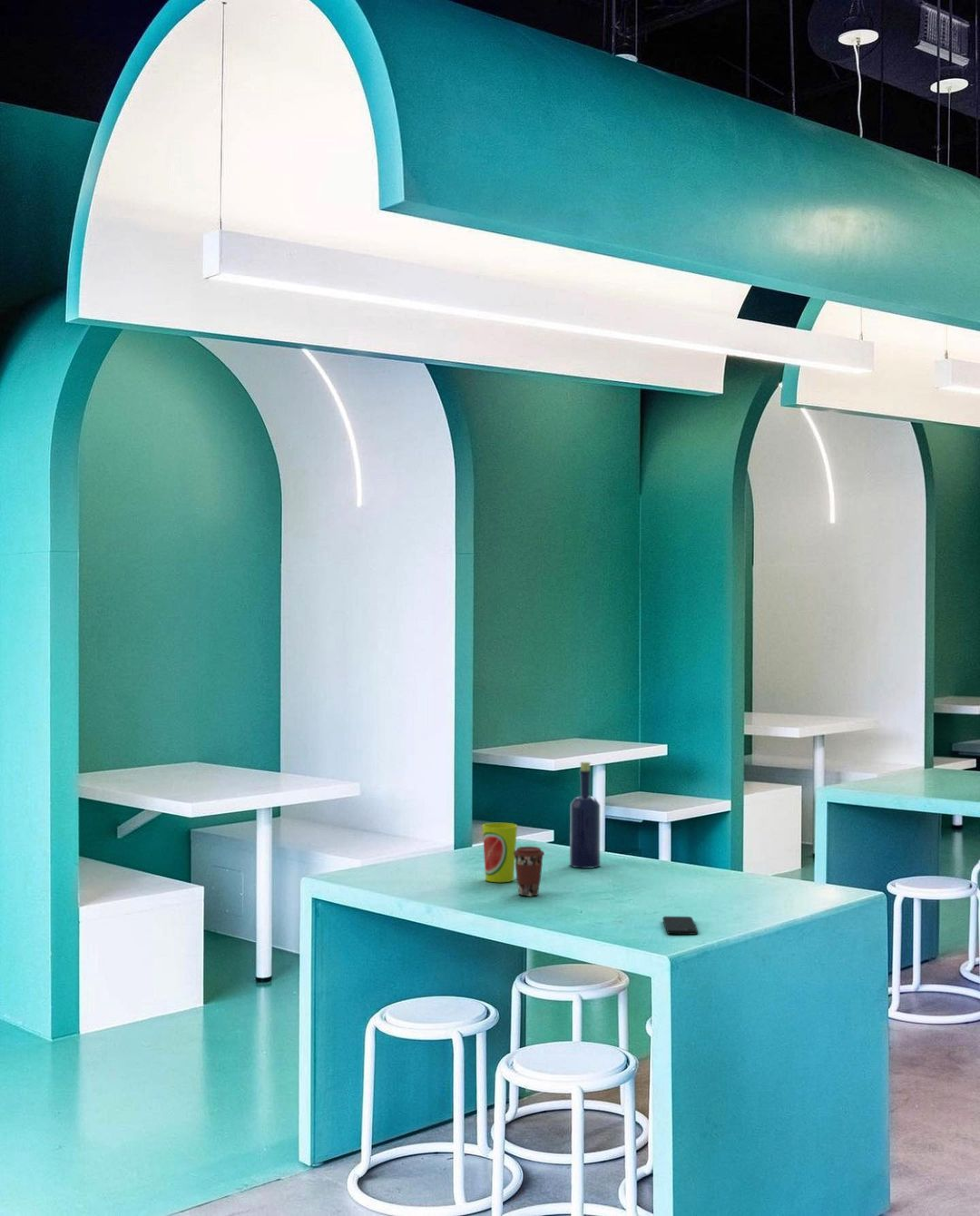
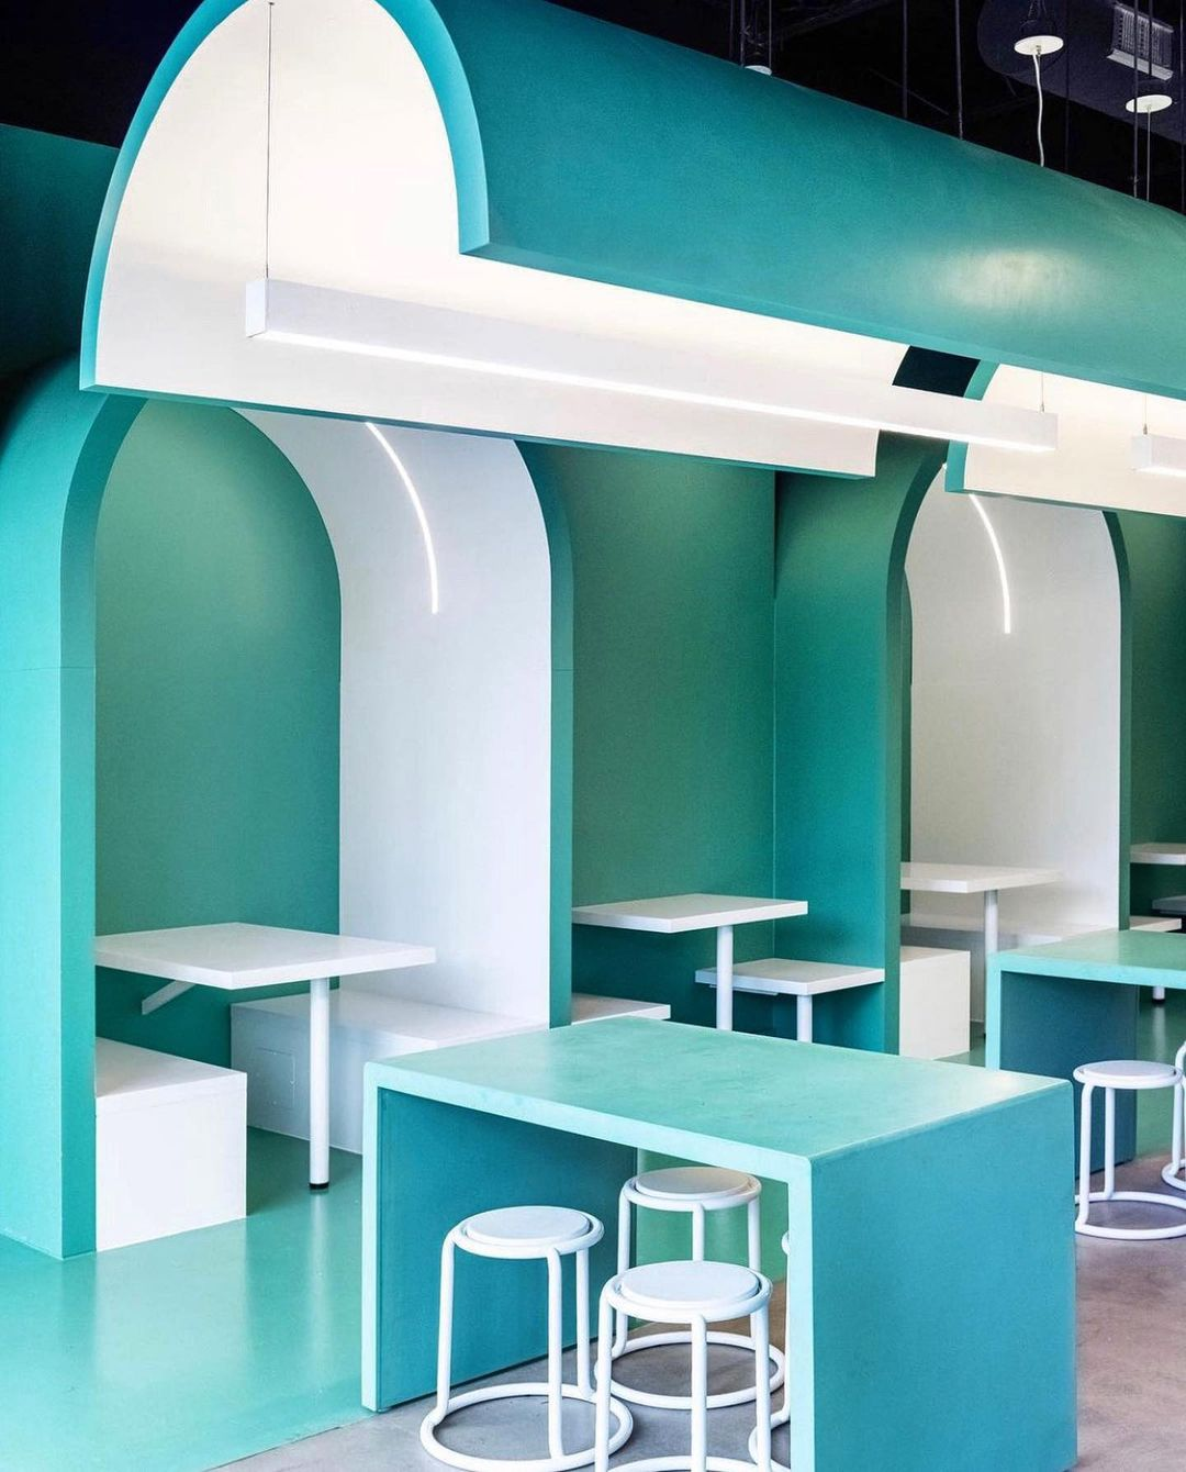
- bottle (584, 813)
- smartphone (680, 925)
- cup (499, 852)
- coffee cup (528, 871)
